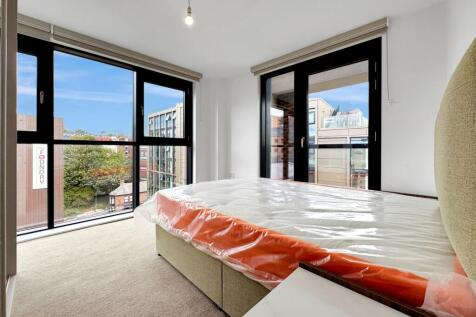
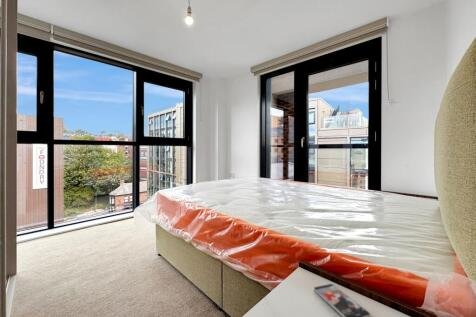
+ smartphone (339, 300)
